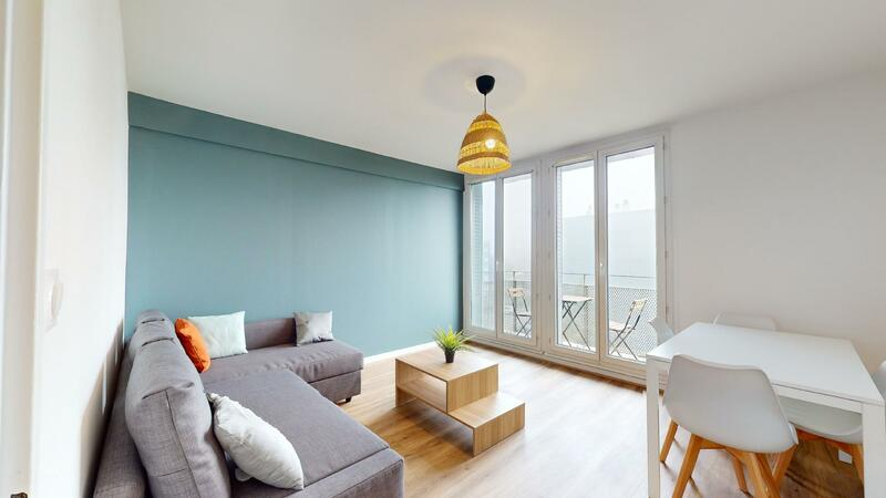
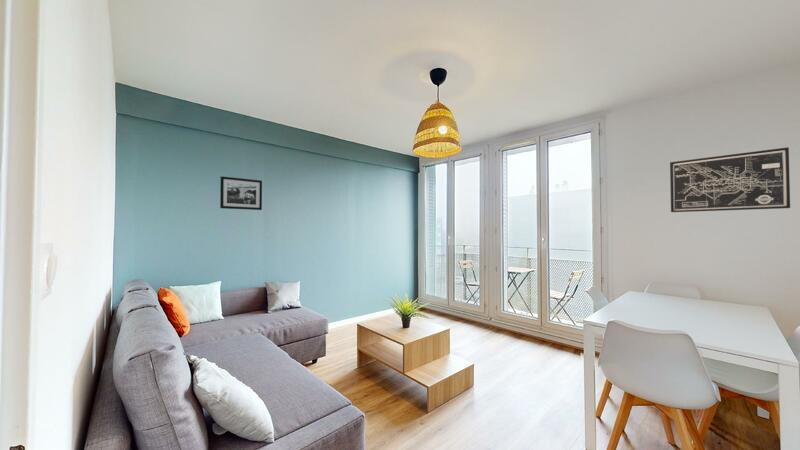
+ picture frame (241, 193)
+ wall art (724, 183)
